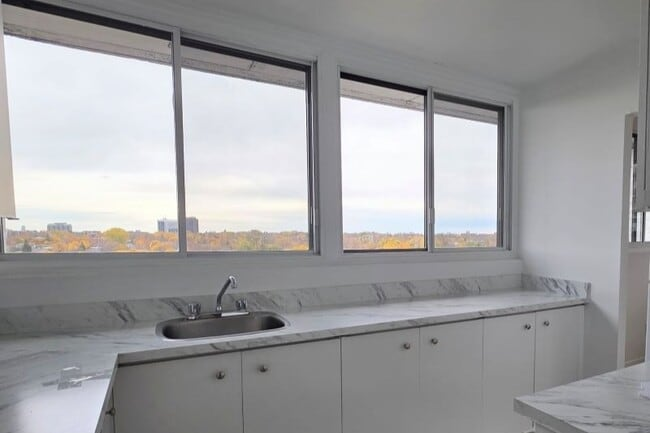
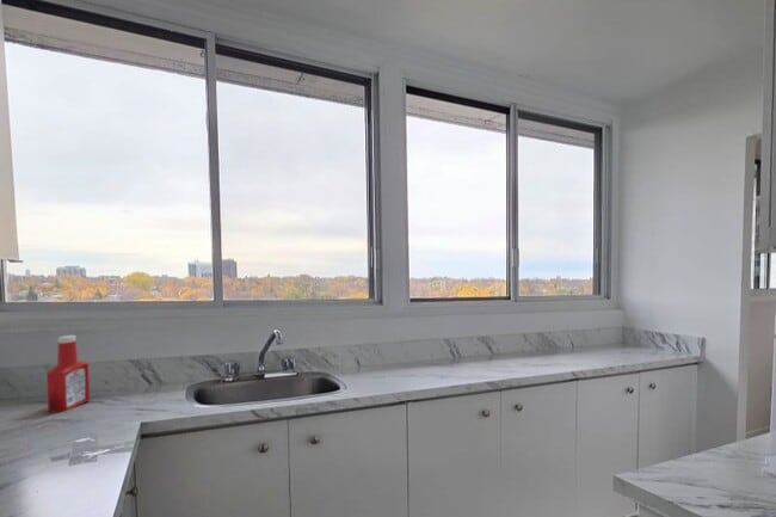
+ soap bottle (68, 371)
